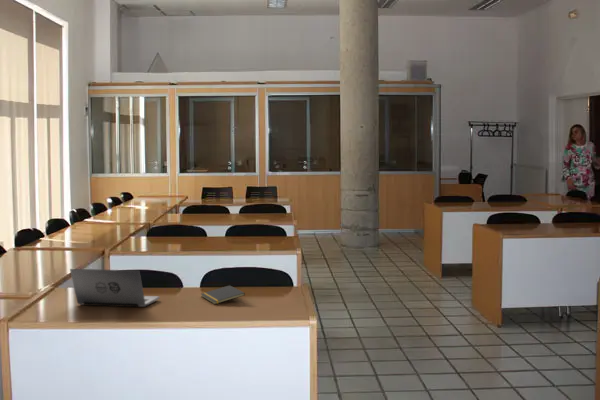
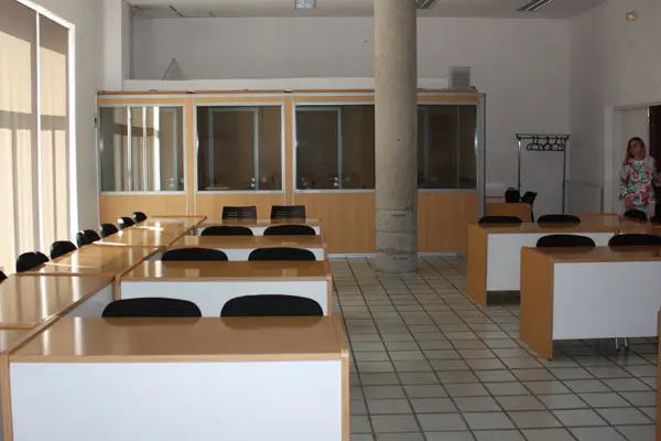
- laptop (116, 284)
- notepad (222, 294)
